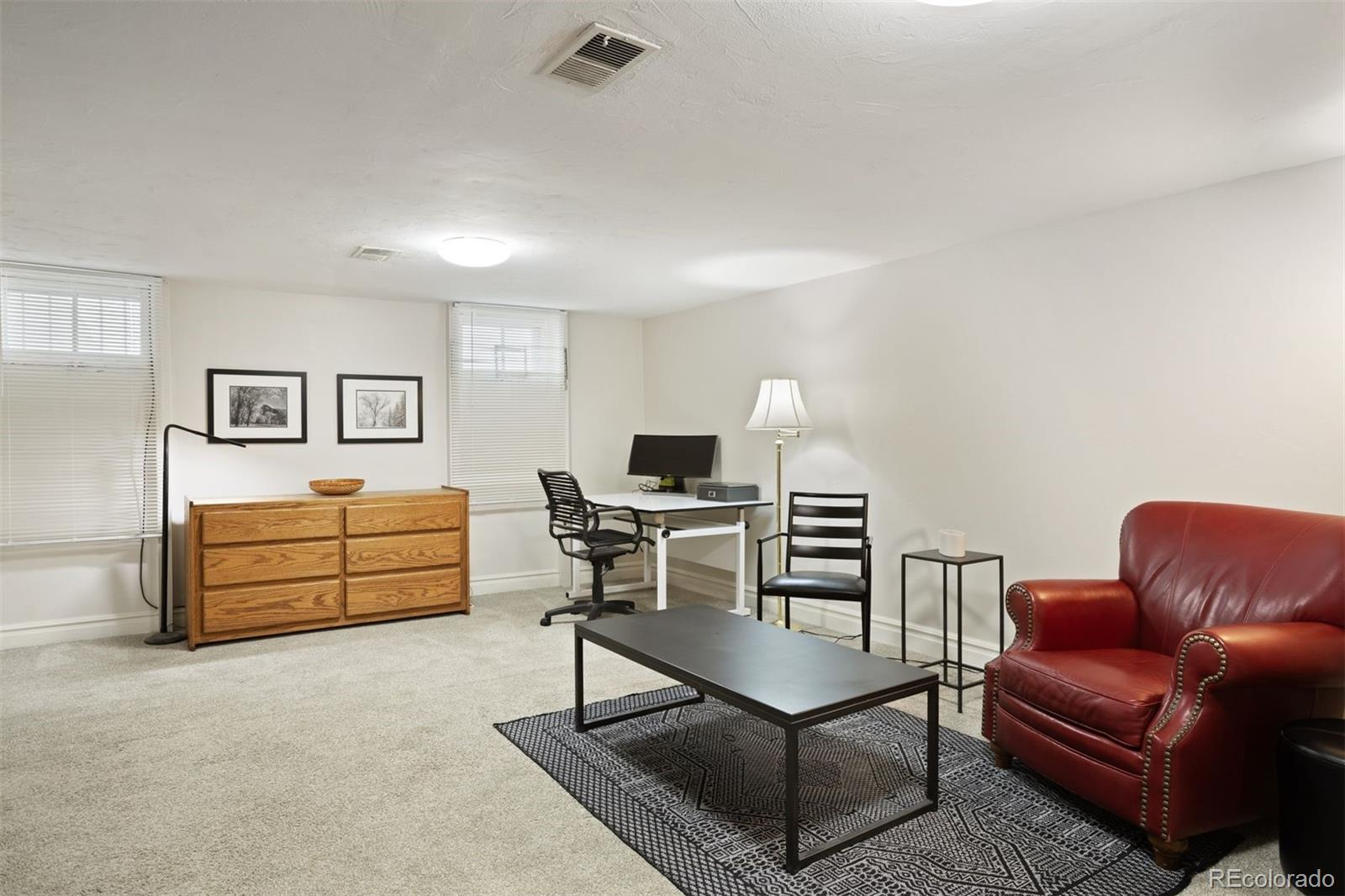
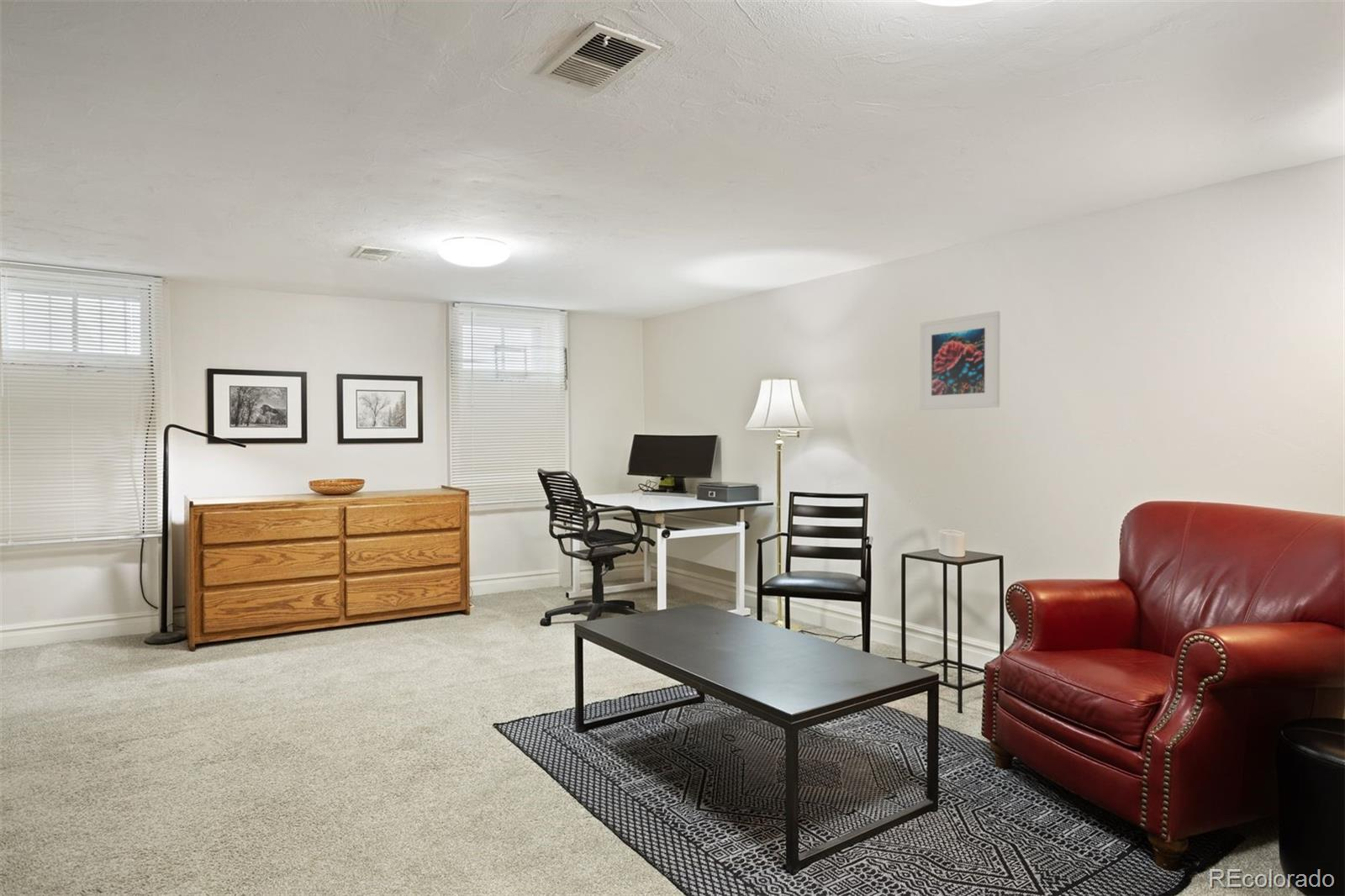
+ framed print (957, 362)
